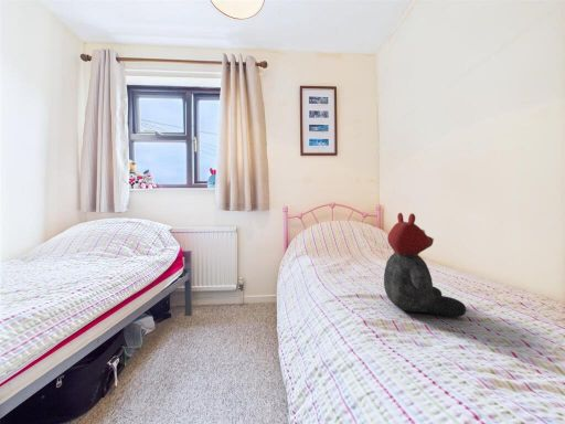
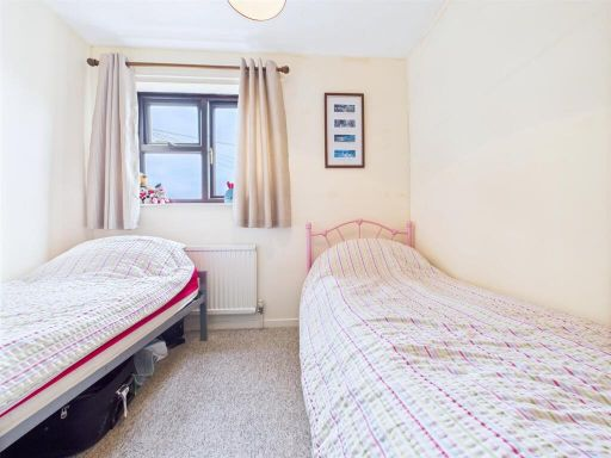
- teddy bear (419, 261)
